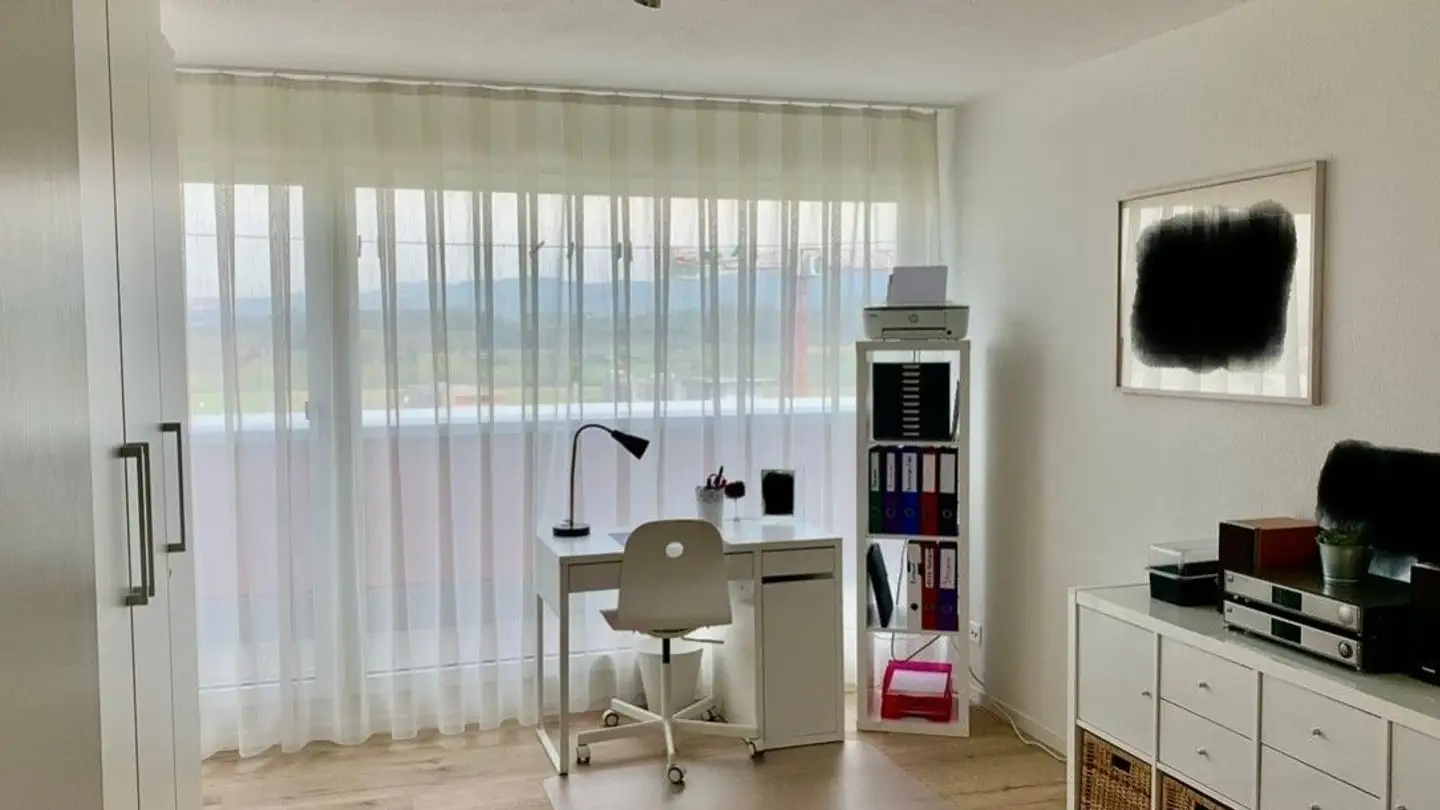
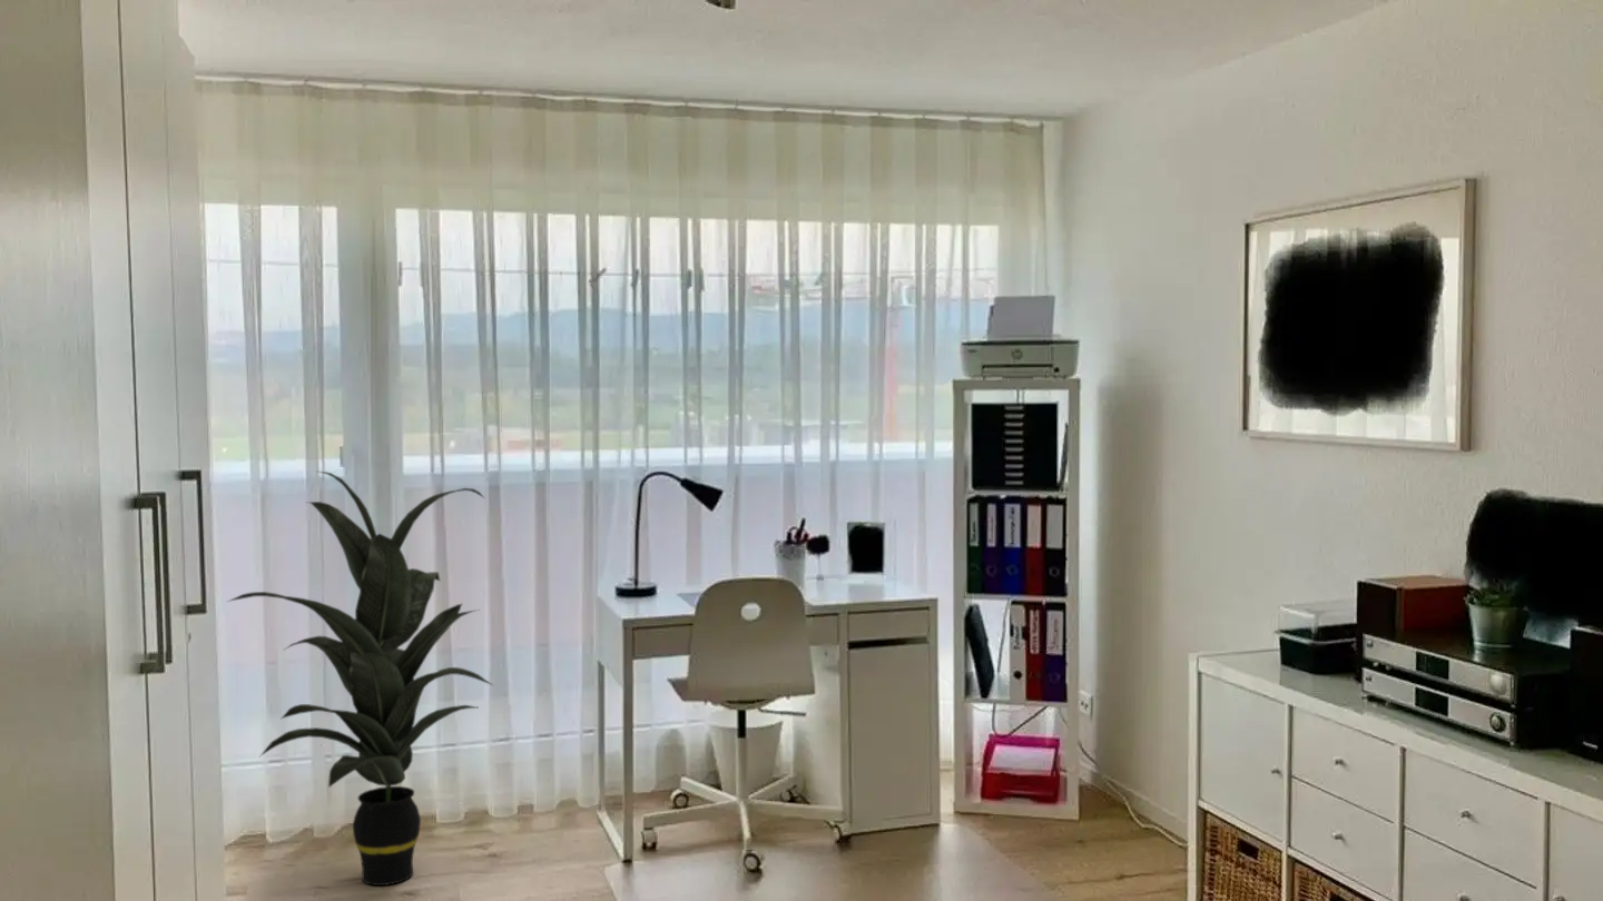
+ indoor plant (370, 673)
